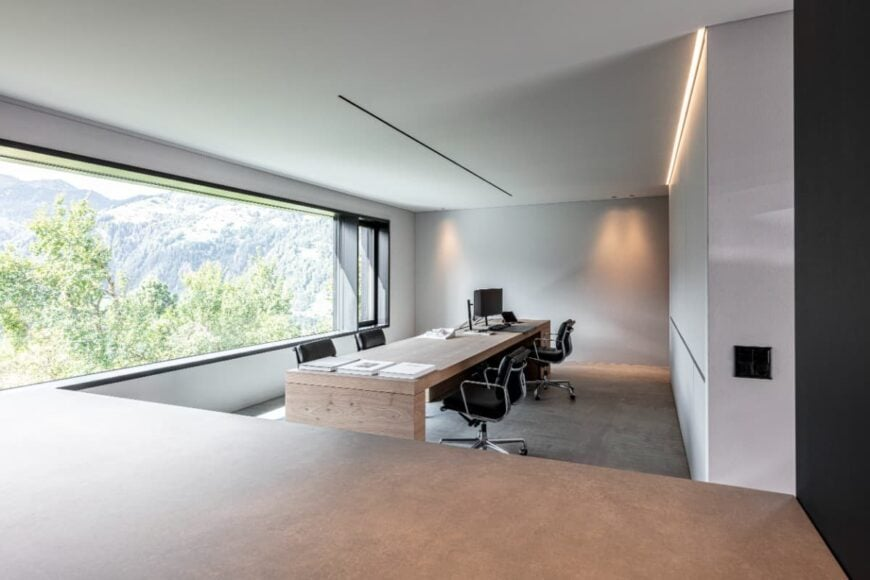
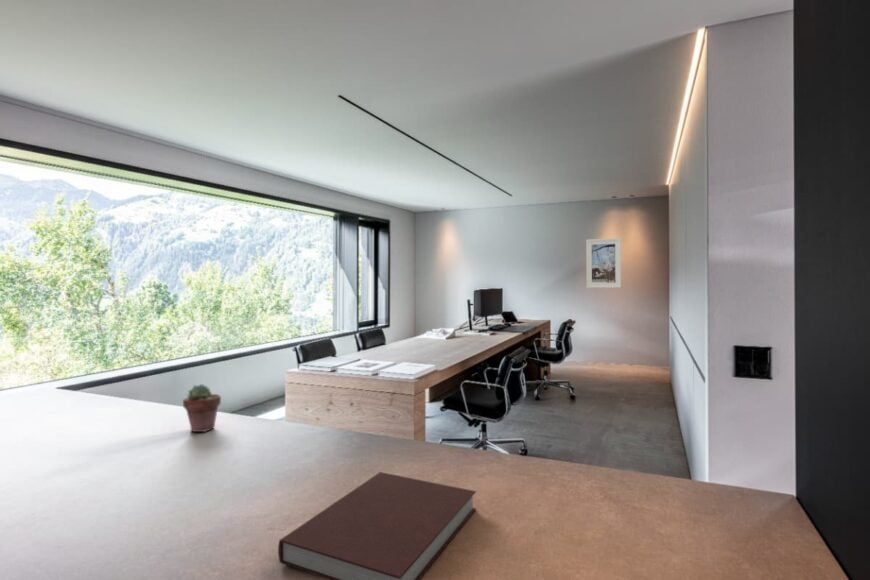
+ potted succulent (202, 406)
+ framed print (603, 263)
+ notebook (387, 523)
